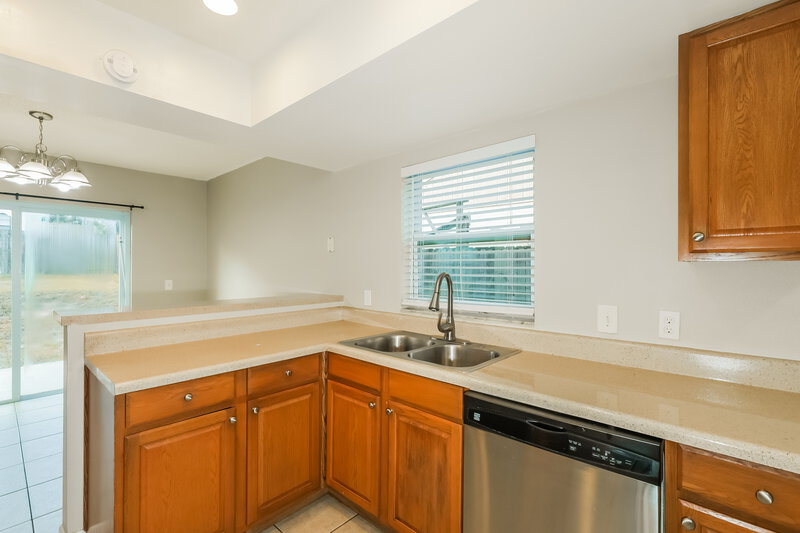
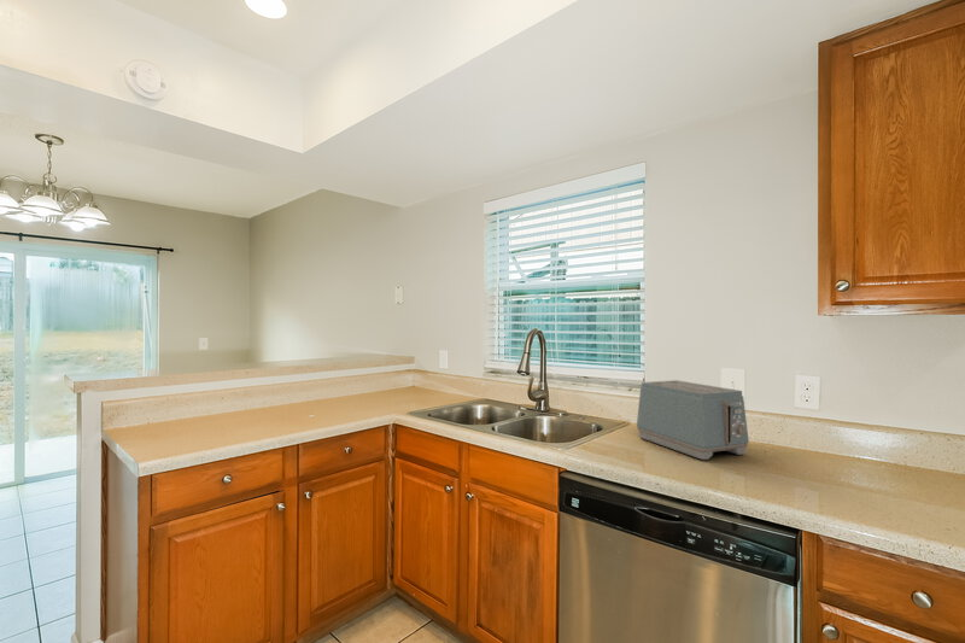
+ toaster (692, 416)
